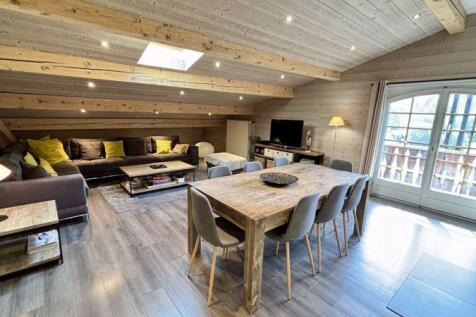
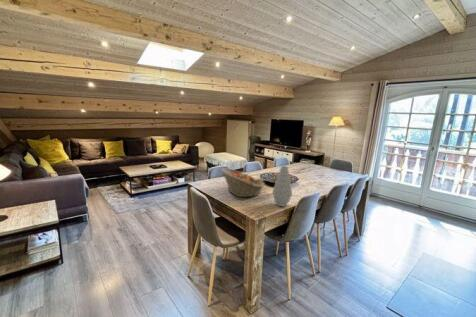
+ vase (283, 185)
+ fruit basket (242, 180)
